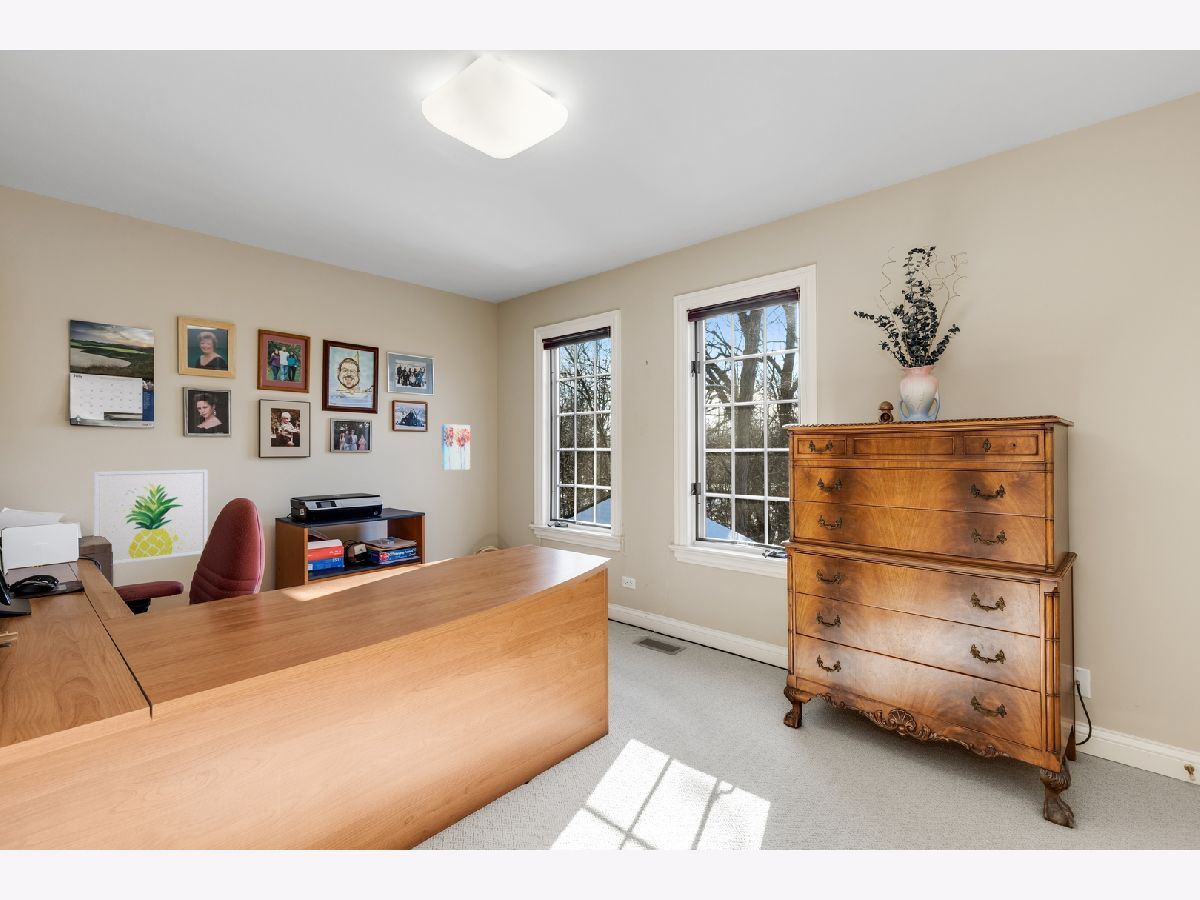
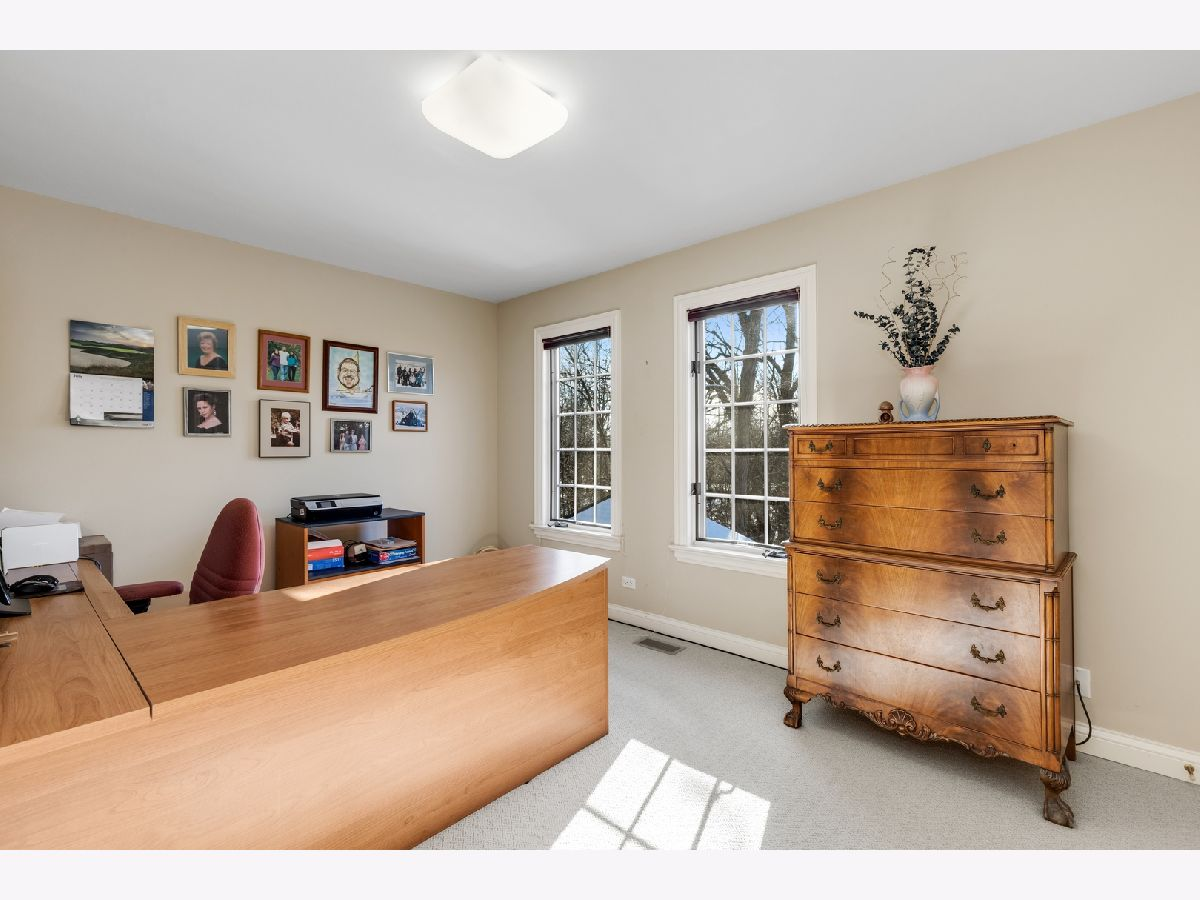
- wall art (456, 447)
- wall art (153, 514)
